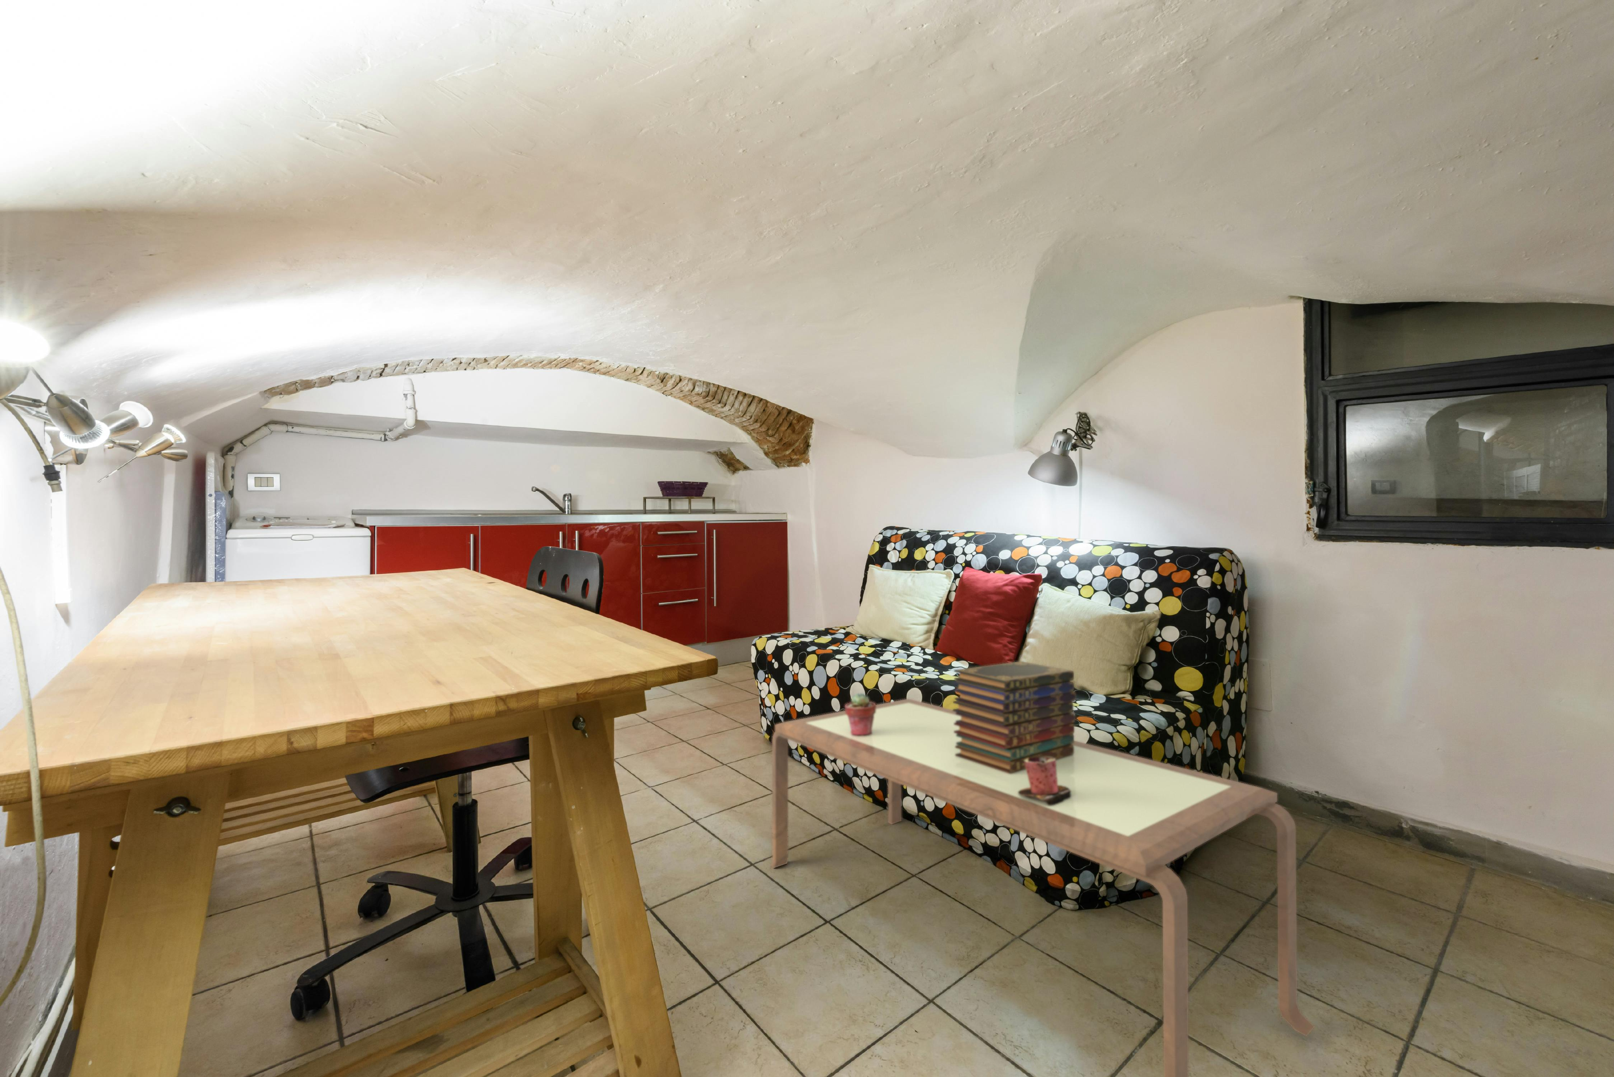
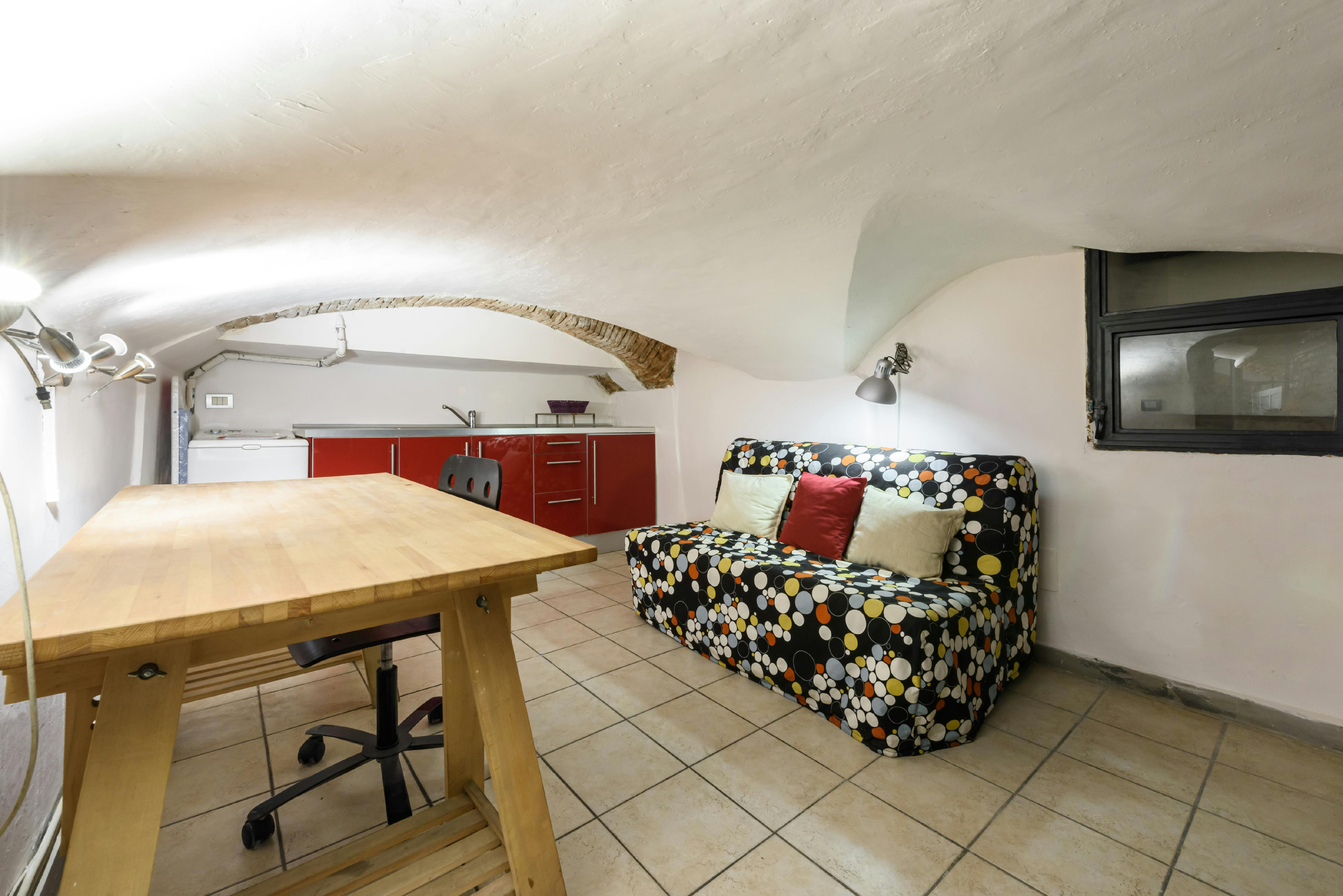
- potted succulent (860, 712)
- mug (1044, 774)
- book stack (1014, 712)
- coffee table (993, 821)
